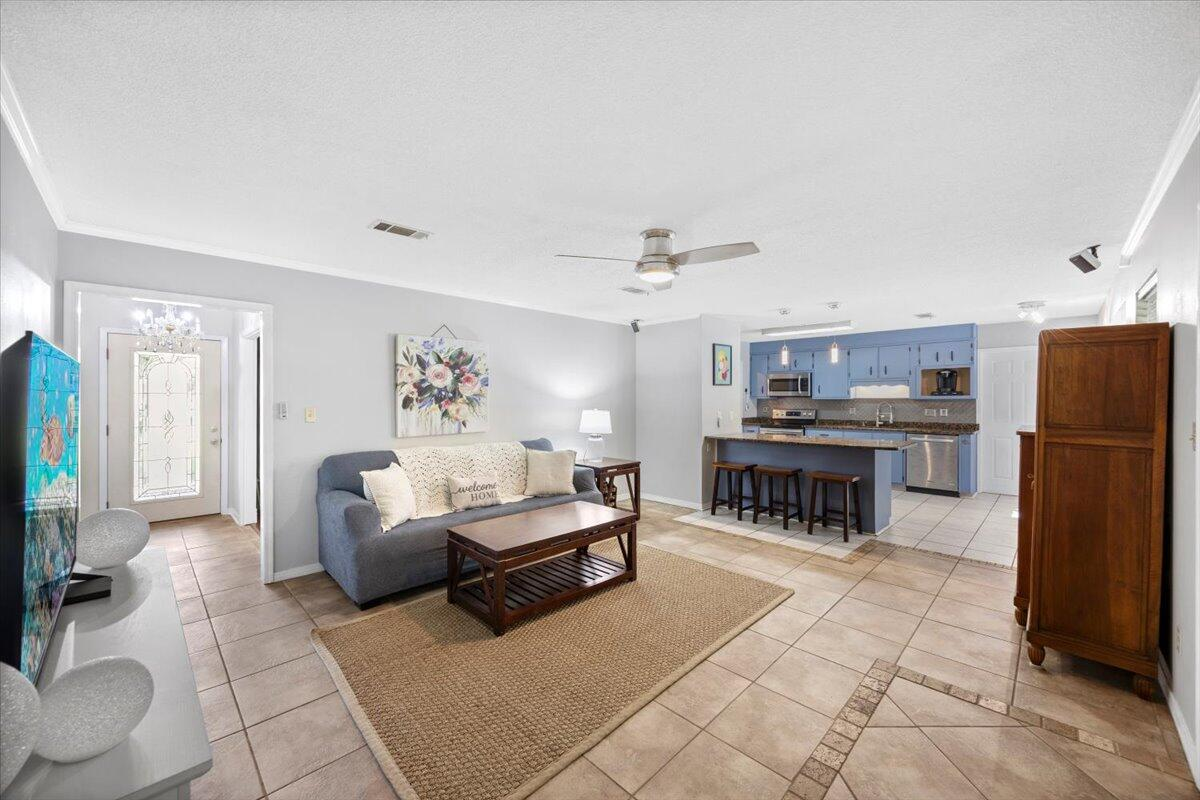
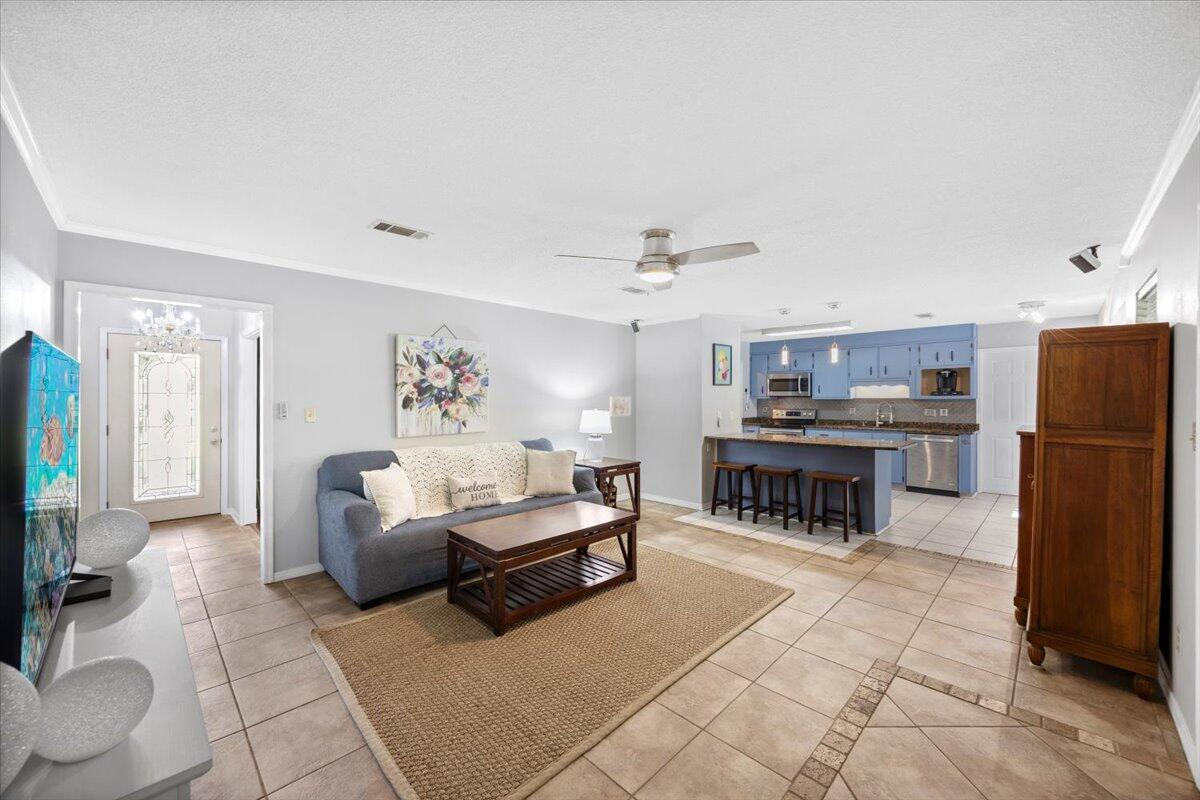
+ wall art (620, 406)
